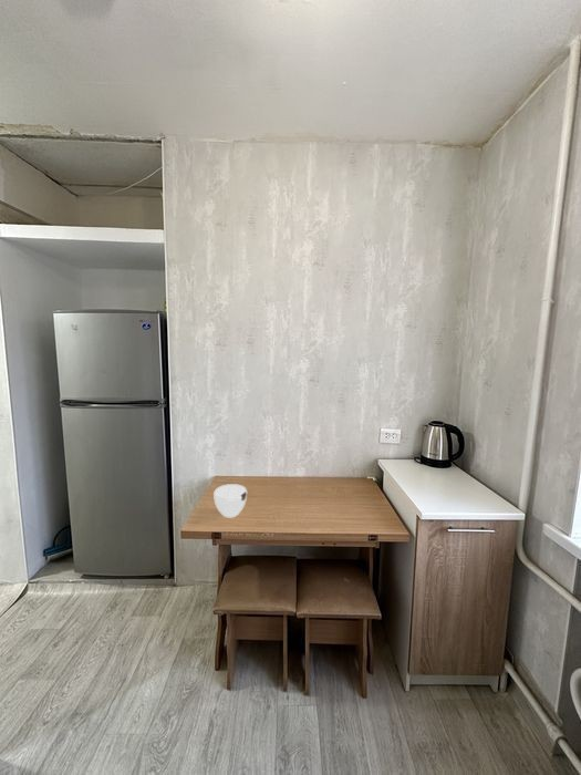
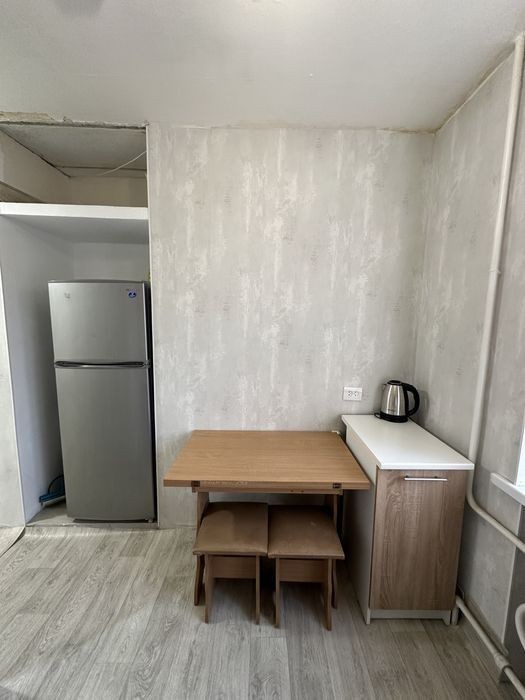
- bowl (230, 502)
